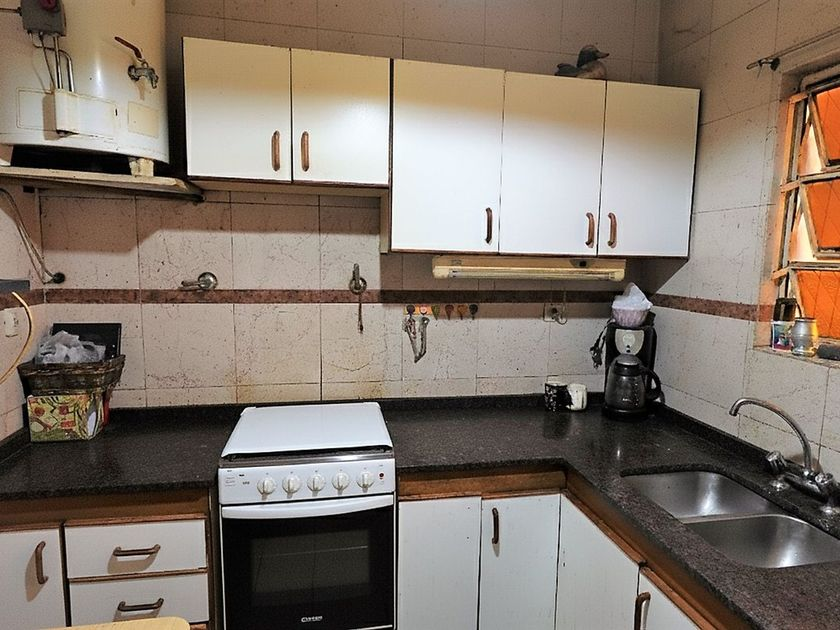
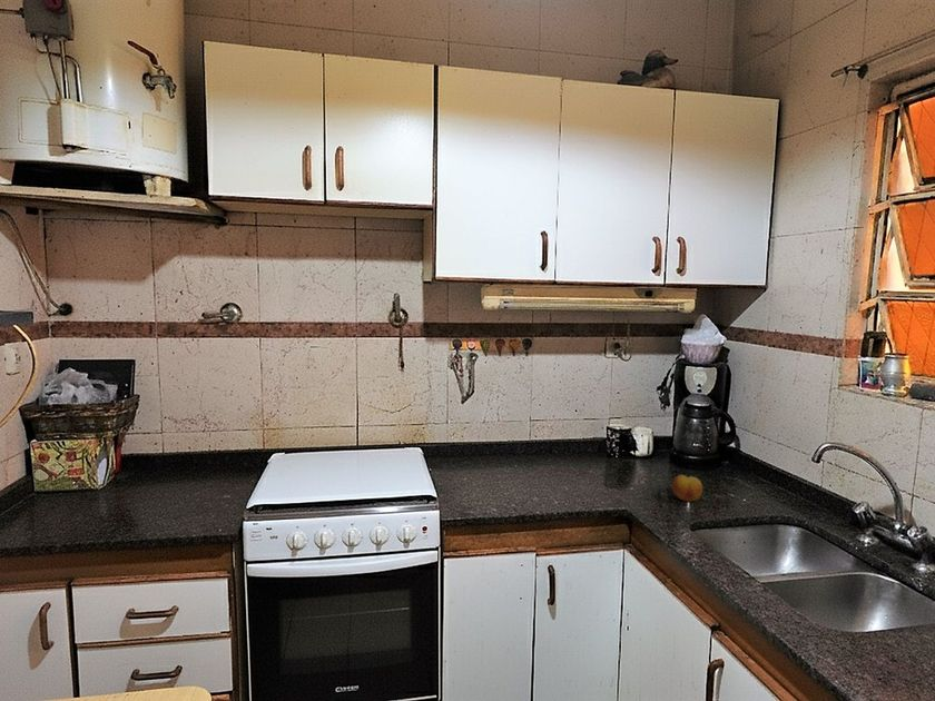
+ fruit (687, 487)
